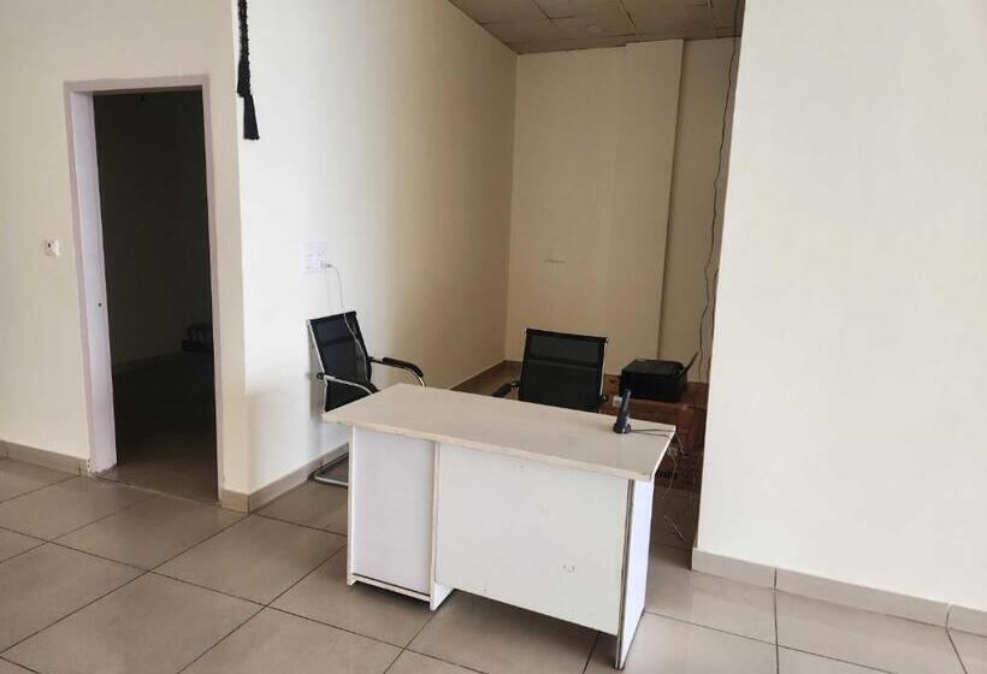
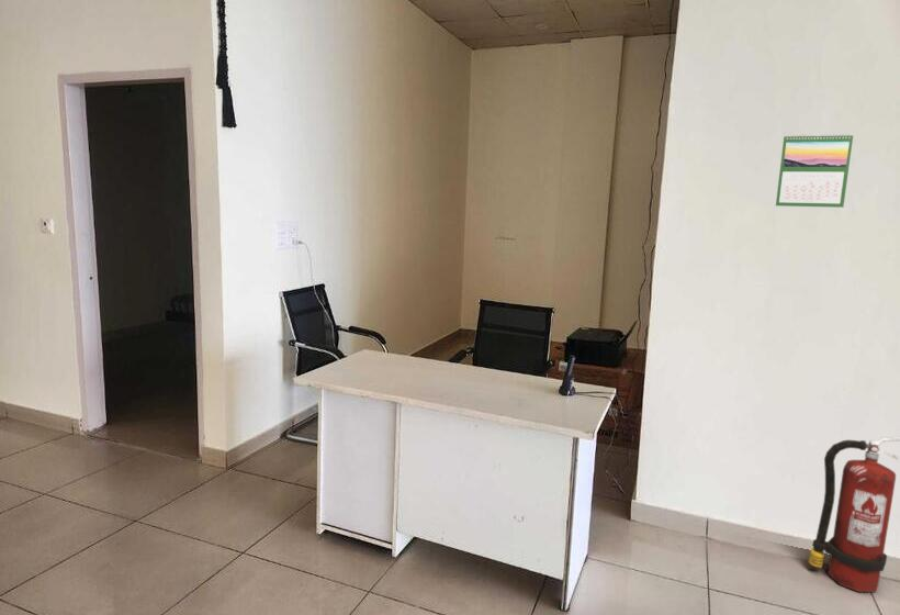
+ calendar (813, 169)
+ fire extinguisher (854, 506)
